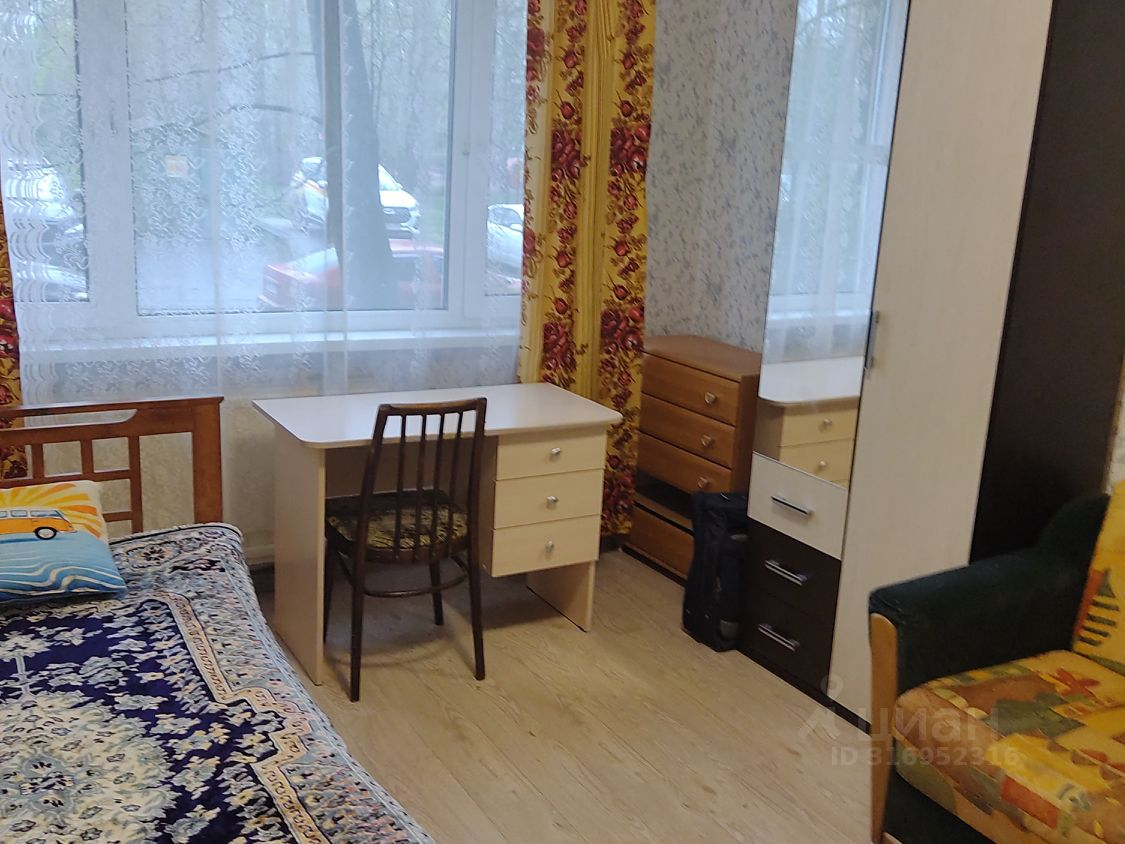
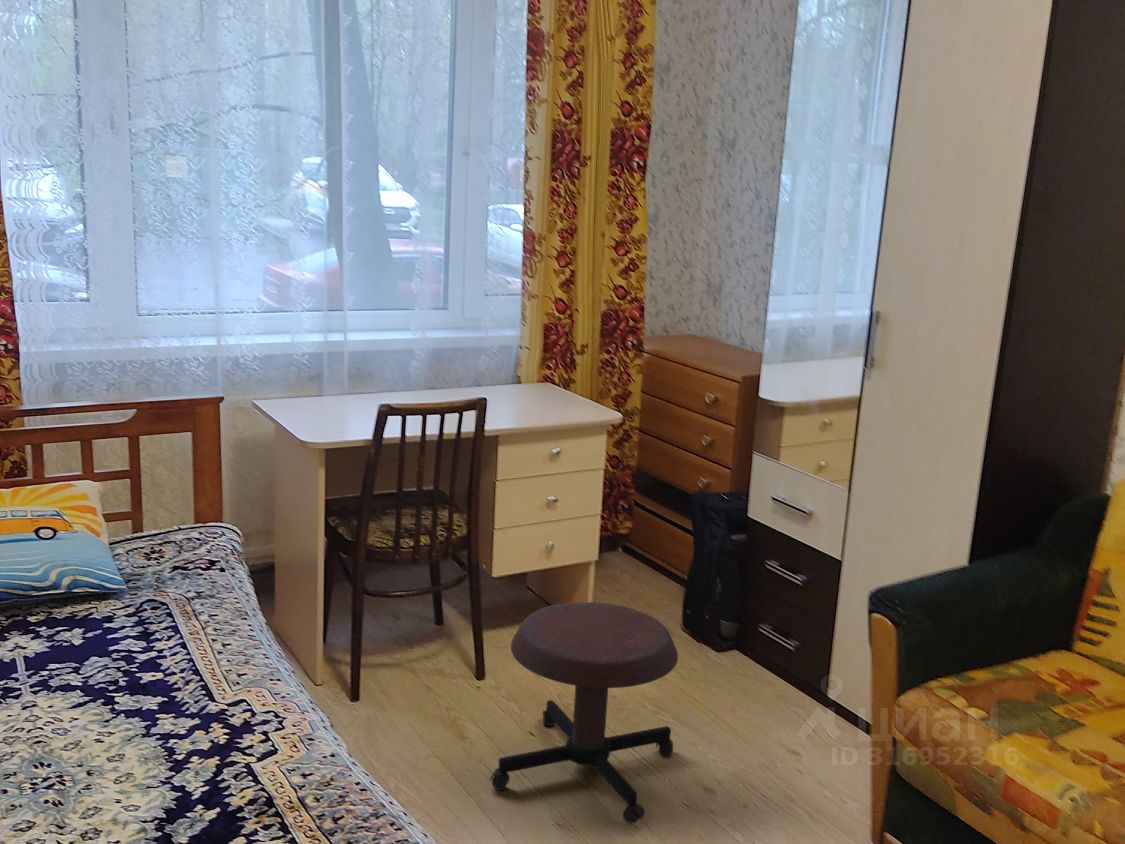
+ stool (590, 700)
